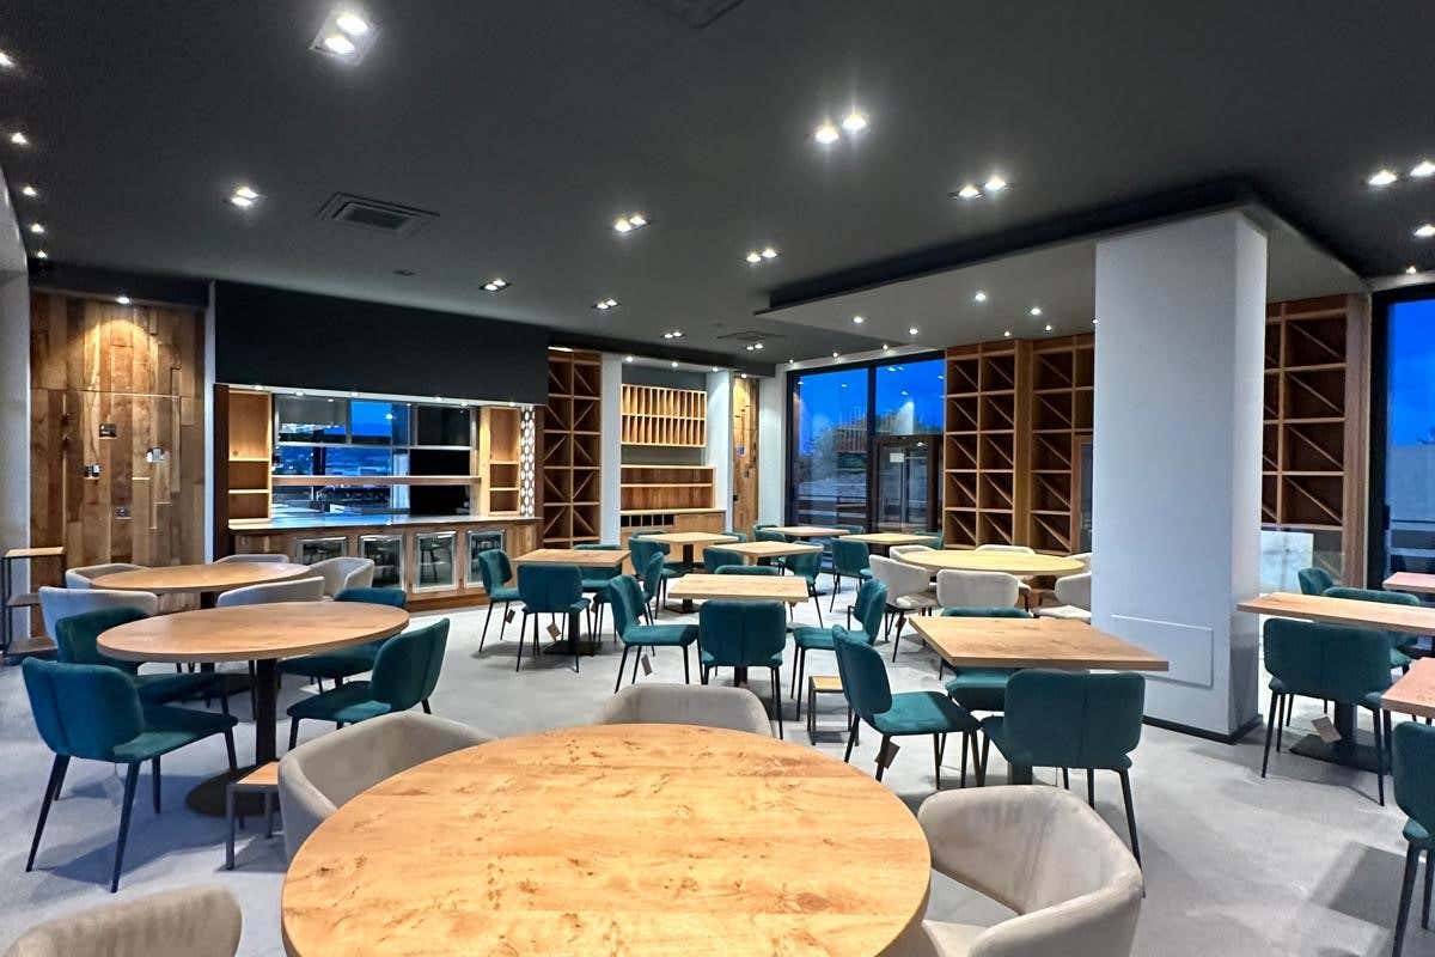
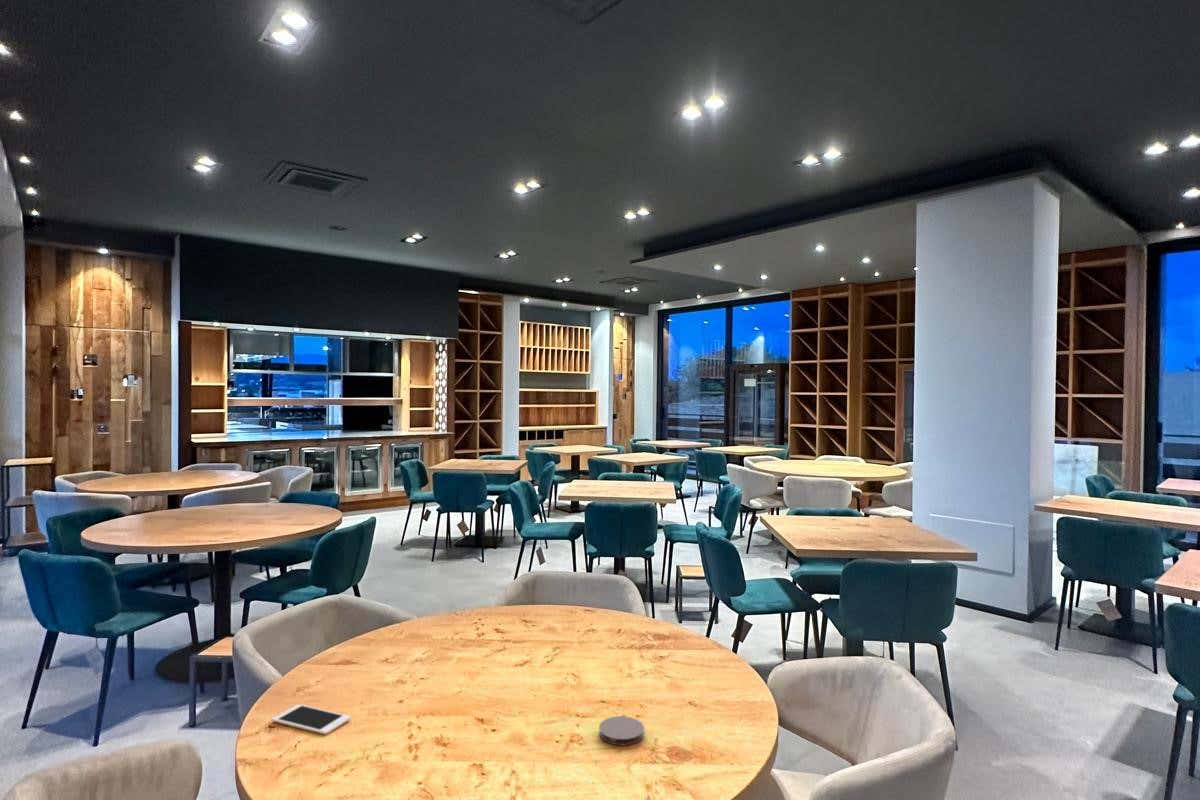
+ coaster (621, 730)
+ cell phone (311, 718)
